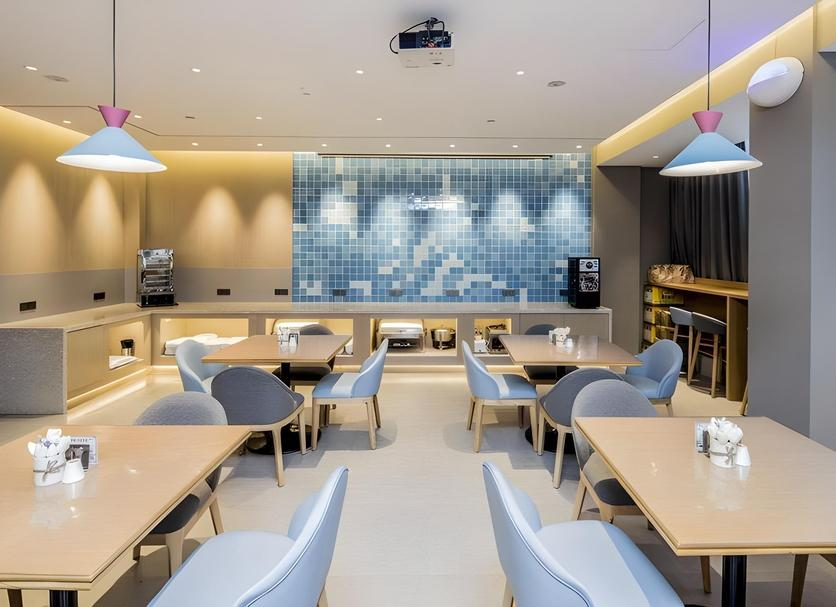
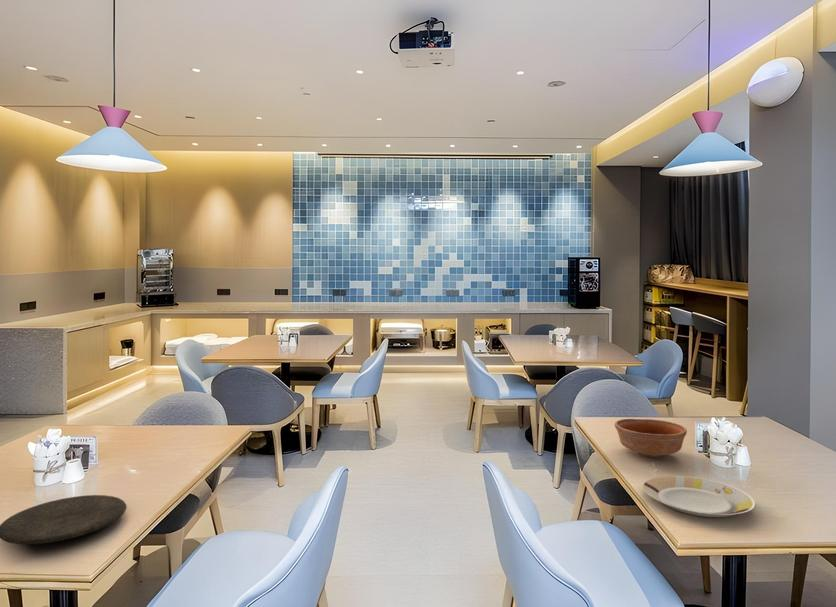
+ plate (65, 521)
+ plate (696, 497)
+ bowl (649, 439)
